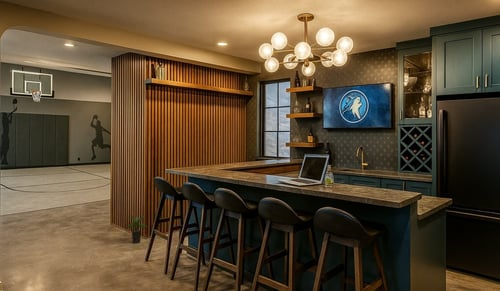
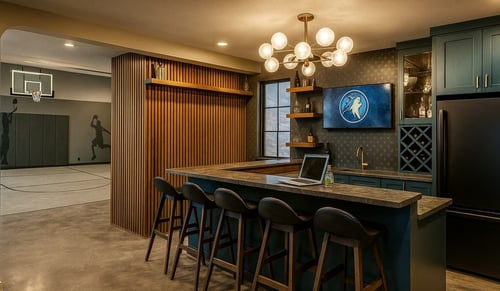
- potted plant (136, 229)
